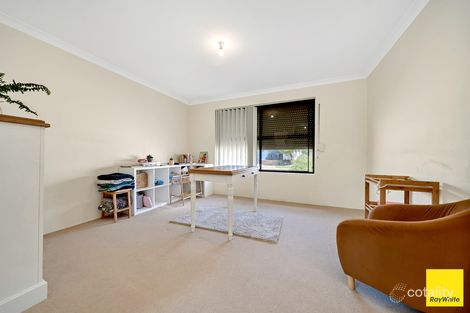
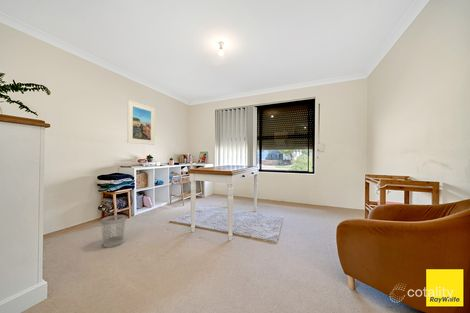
+ wastebasket (113, 230)
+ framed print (142, 124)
